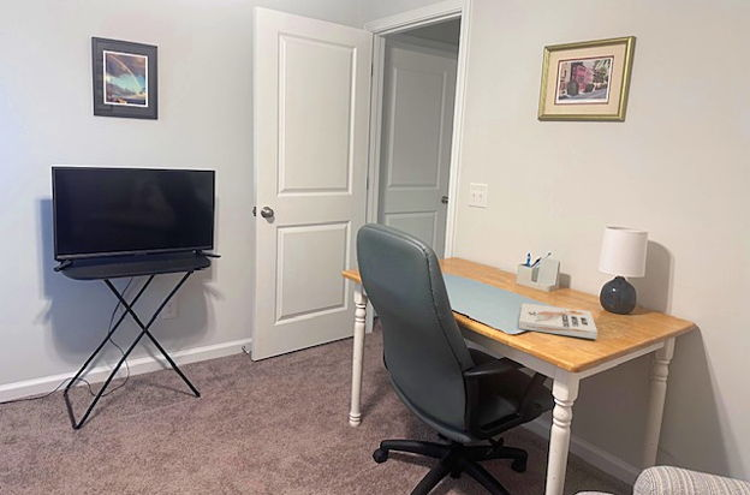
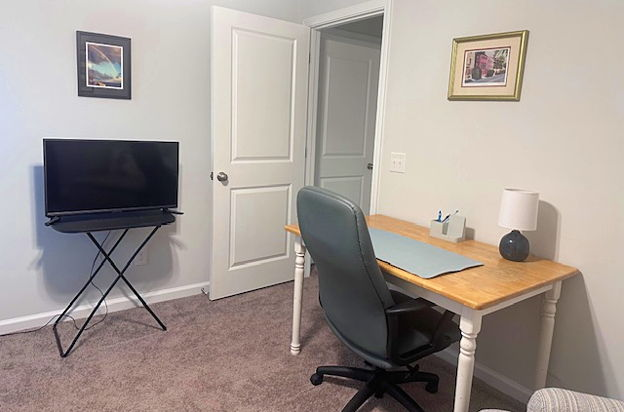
- book (555, 318)
